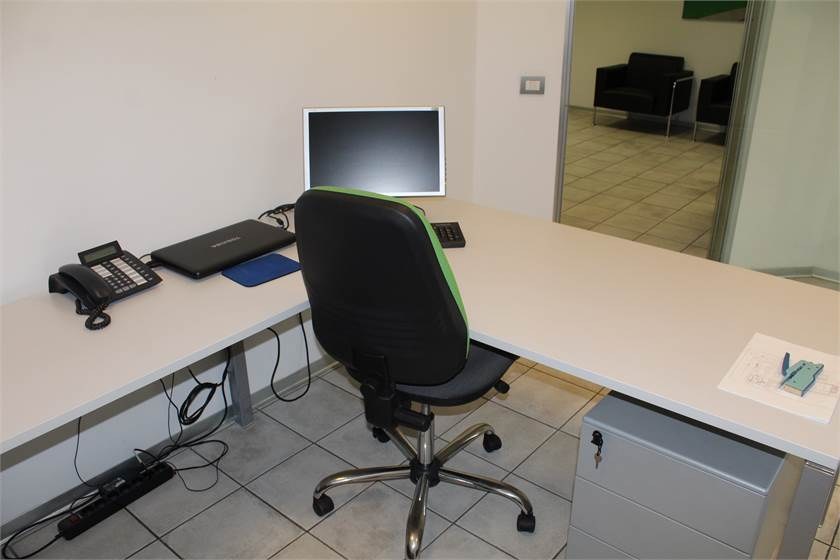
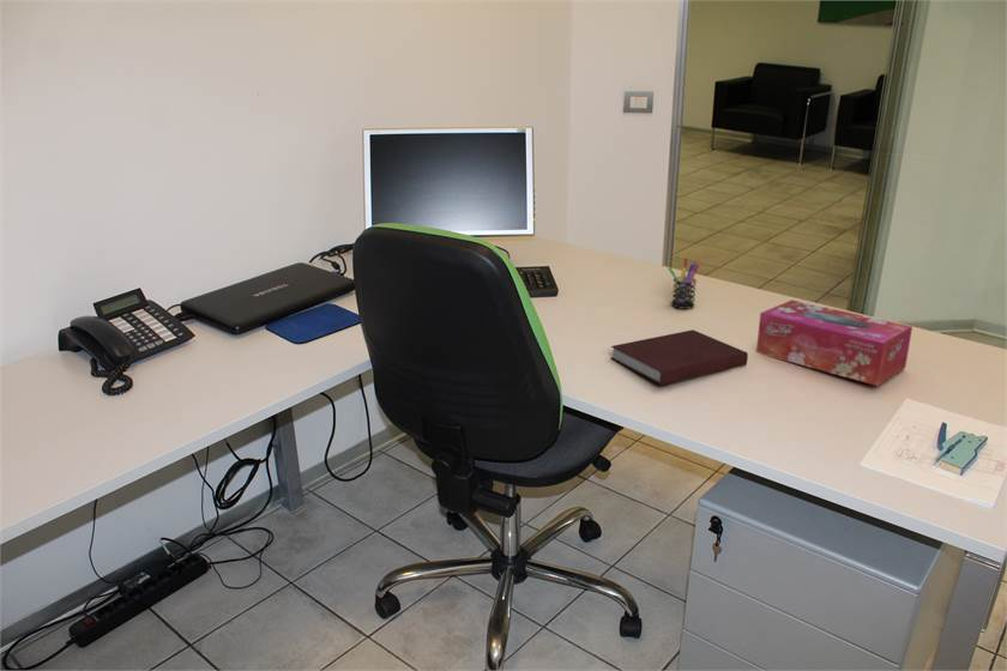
+ tissue box (831, 339)
+ pen holder (681, 283)
+ notebook (677, 355)
